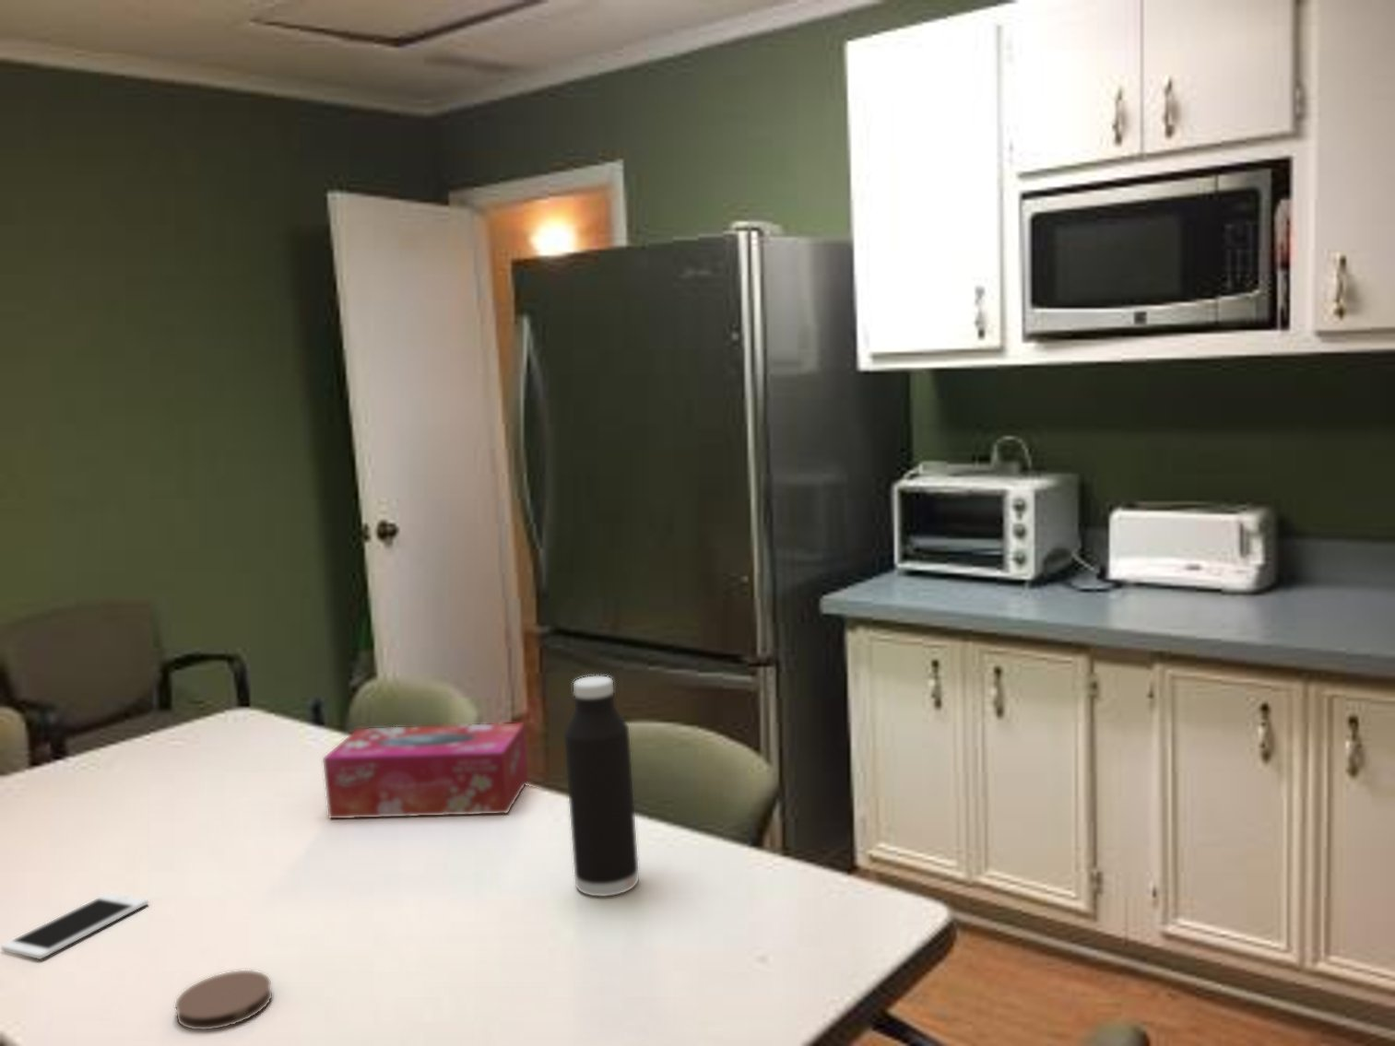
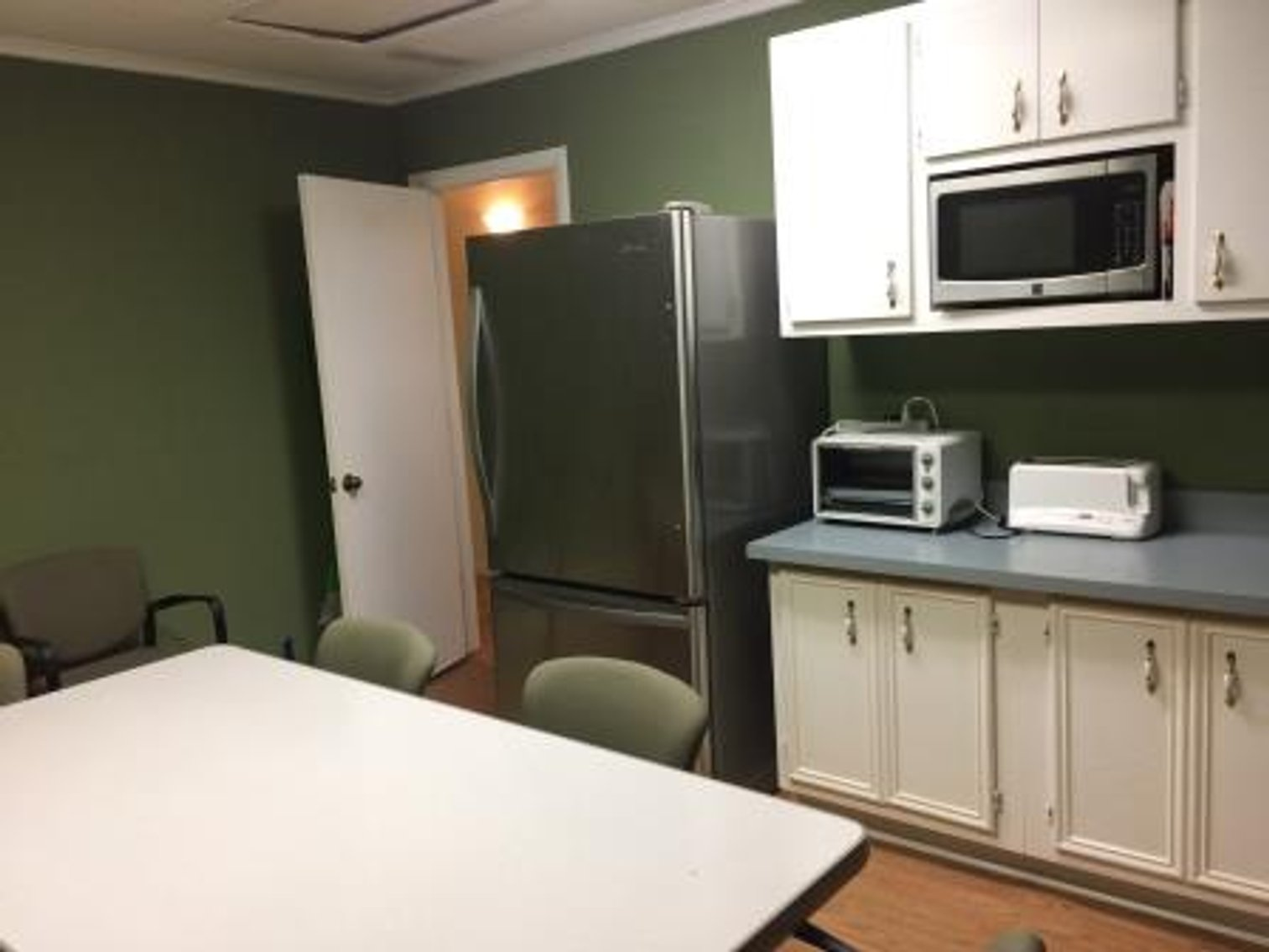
- coaster (224, 999)
- cell phone (77, 923)
- tissue box (429, 769)
- water bottle (599, 782)
